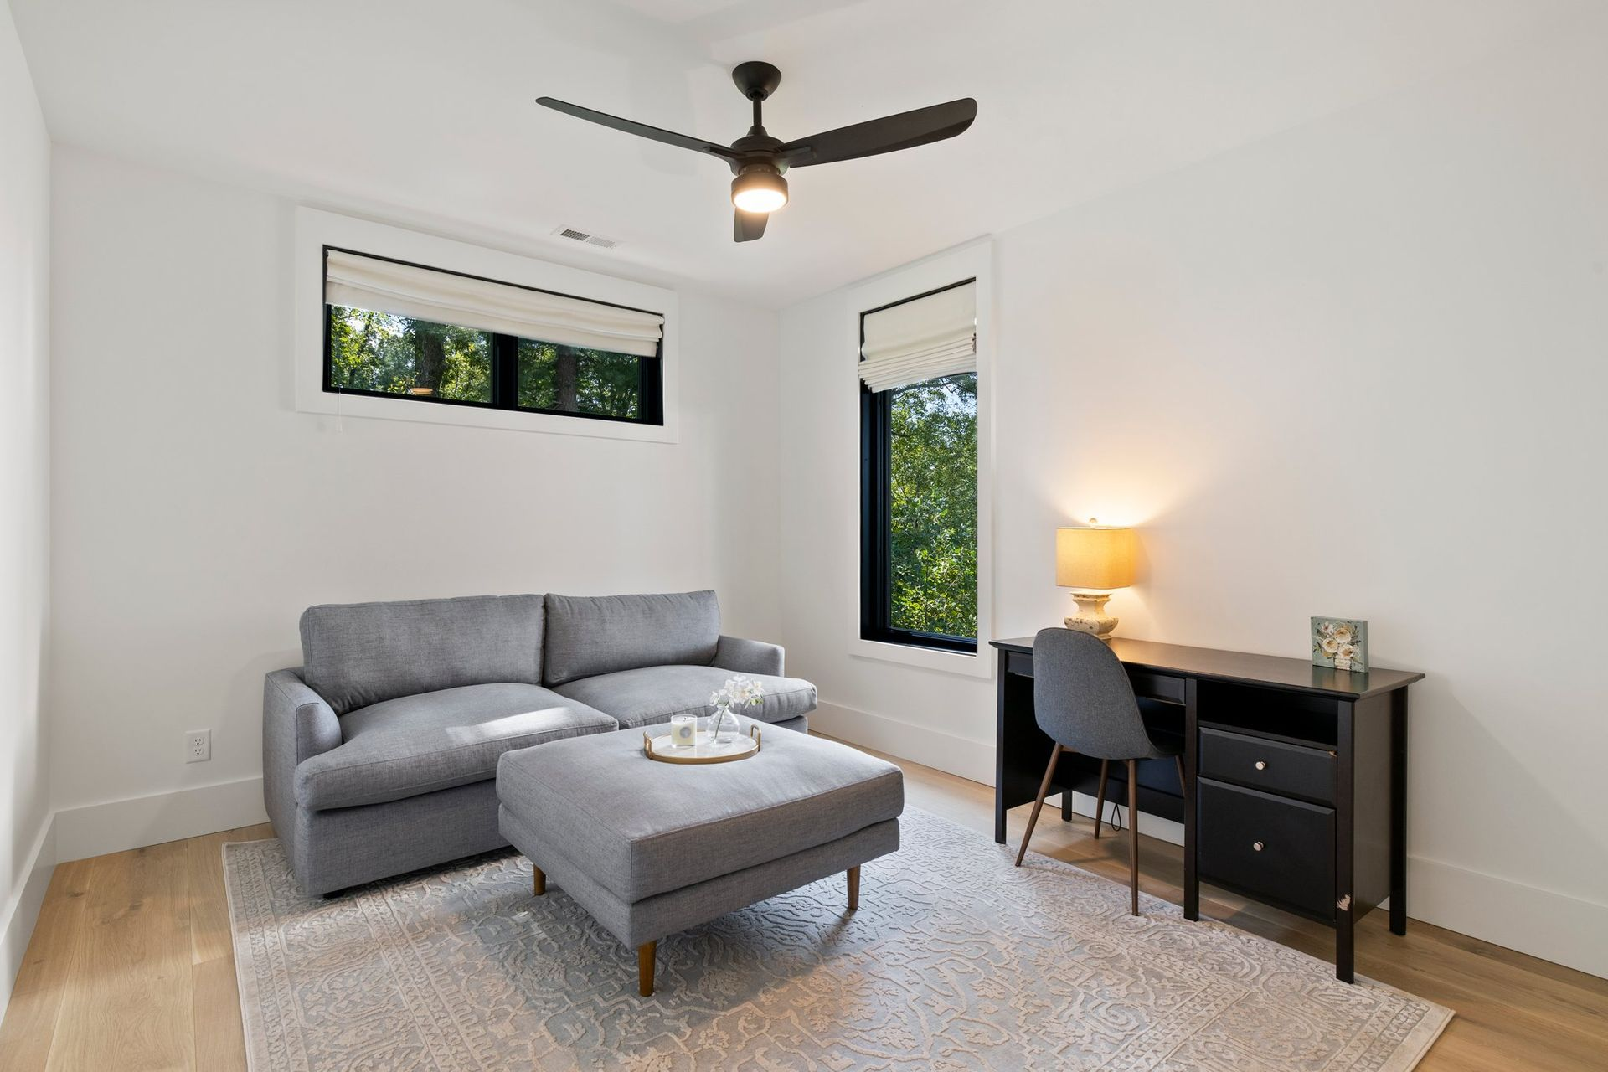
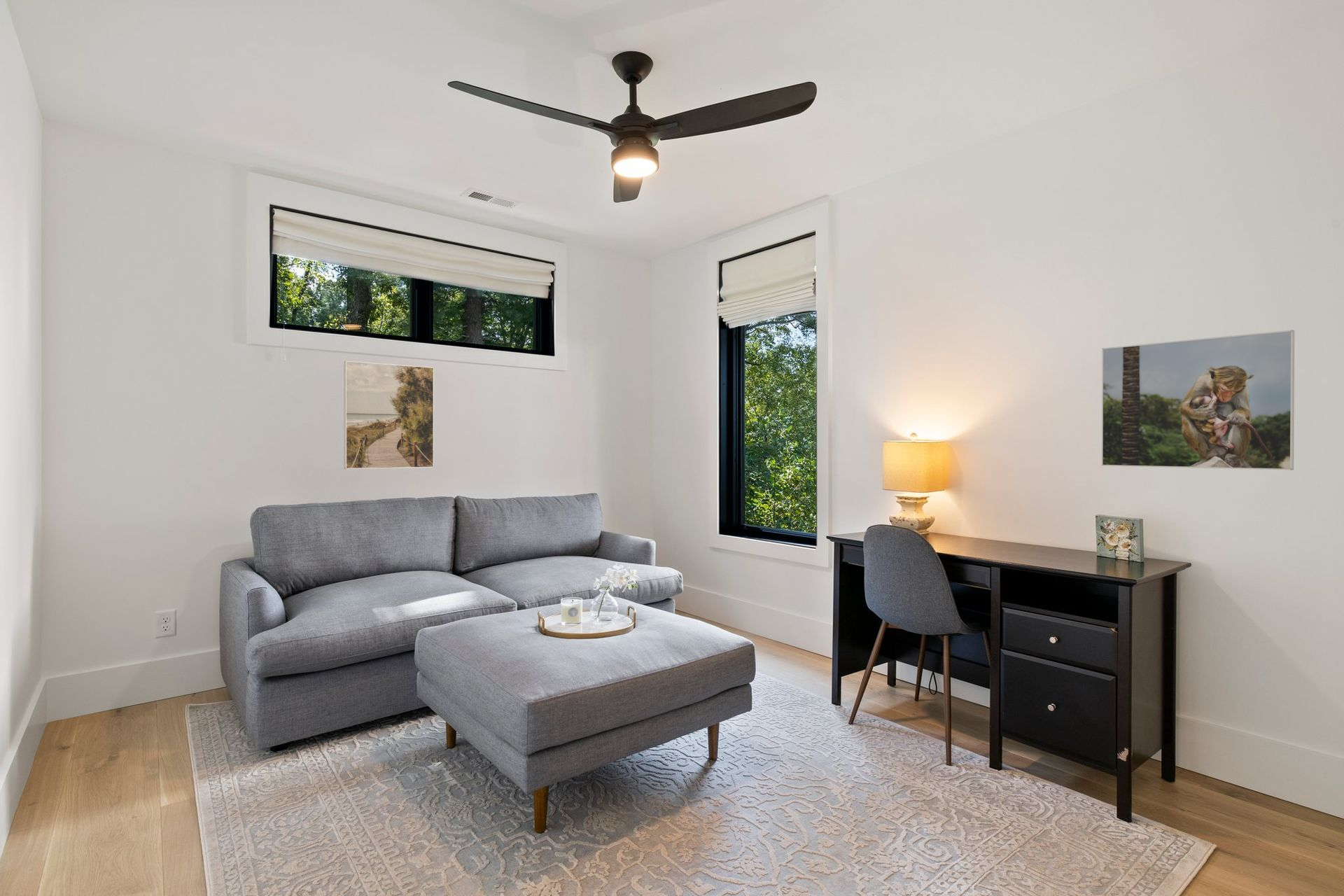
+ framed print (1189, 404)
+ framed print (391, 416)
